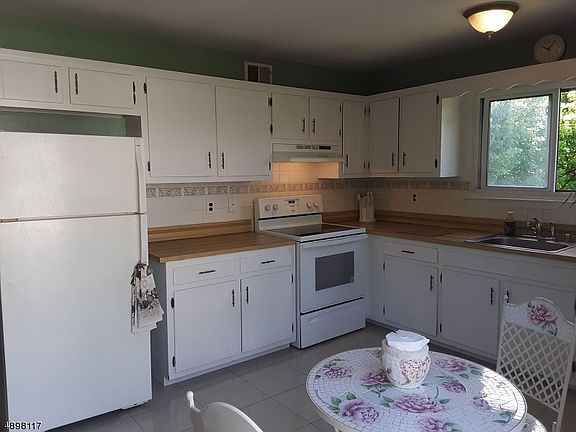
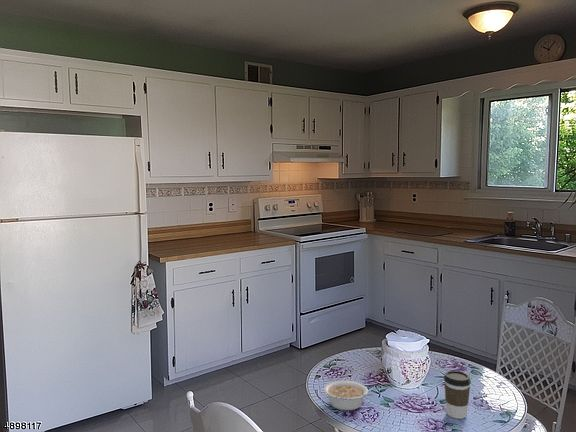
+ legume (347, 395)
+ coffee cup (456, 394)
